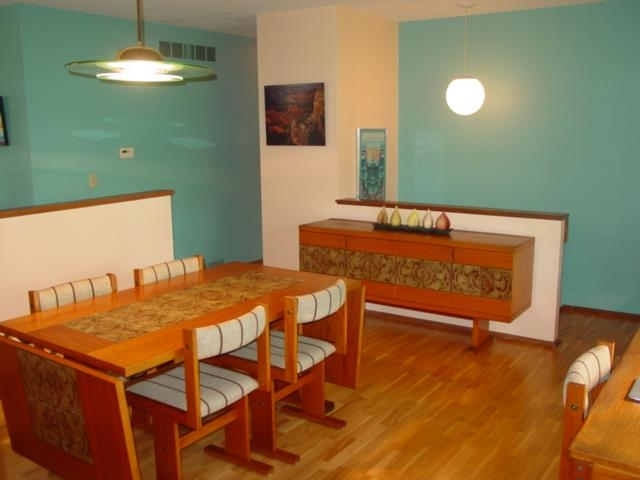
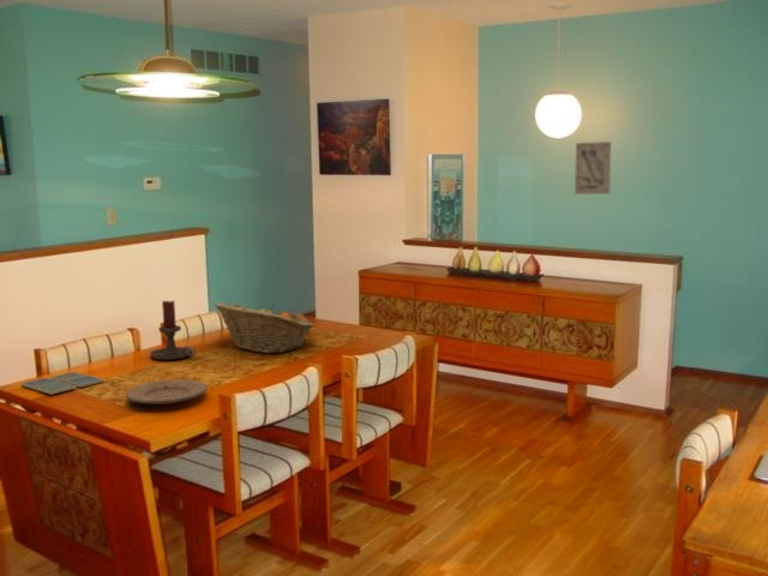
+ plate (167, 394)
+ wall art (592, 168)
+ candle holder (174, 328)
+ fruit basket (263, 323)
+ drink coaster (62, 382)
